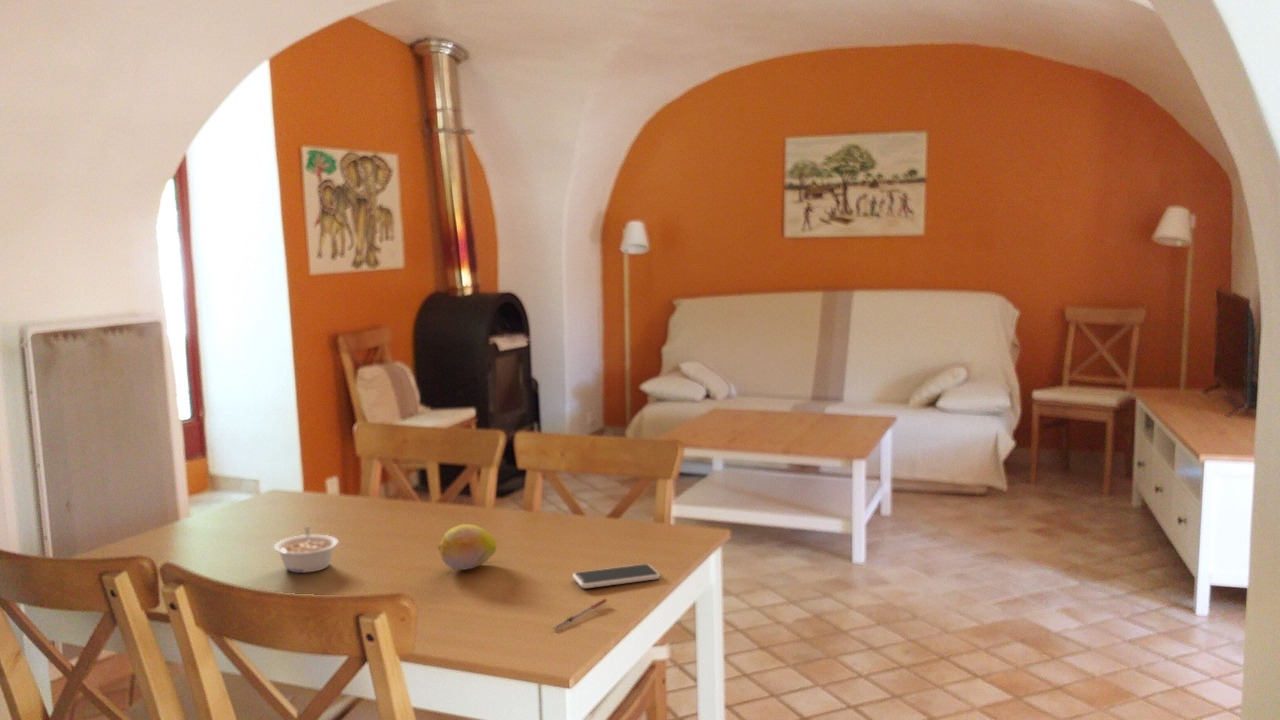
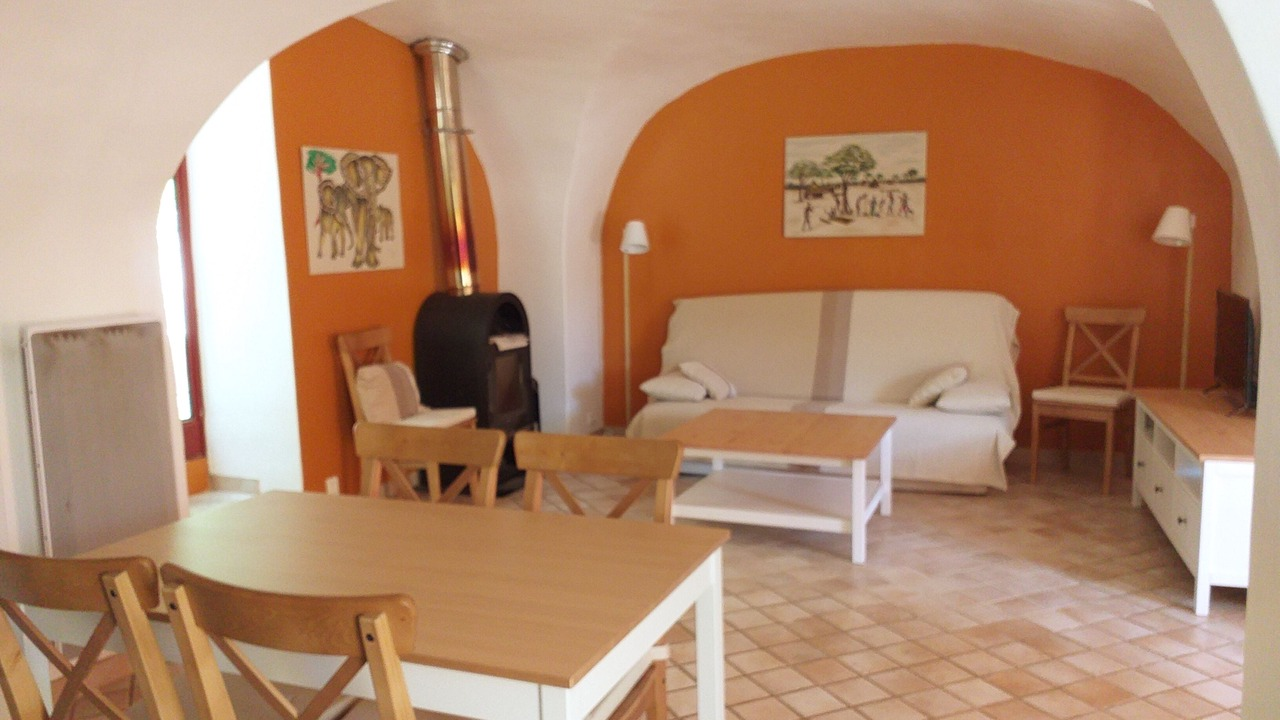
- fruit (467, 545)
- smartphone (616, 575)
- pen (580, 613)
- legume (305, 552)
